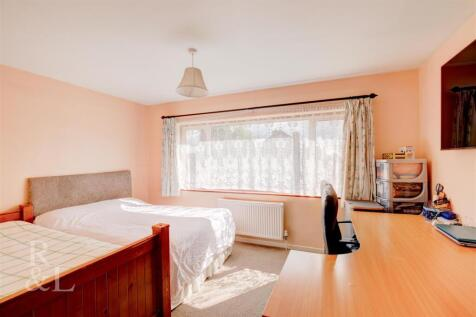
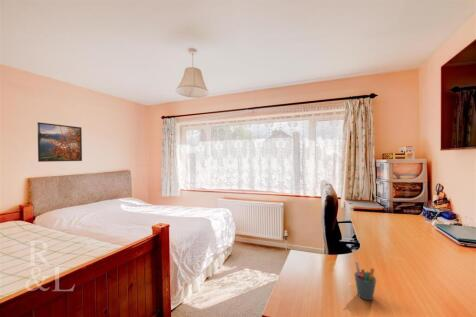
+ pen holder (365, 281)
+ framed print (61, 143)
